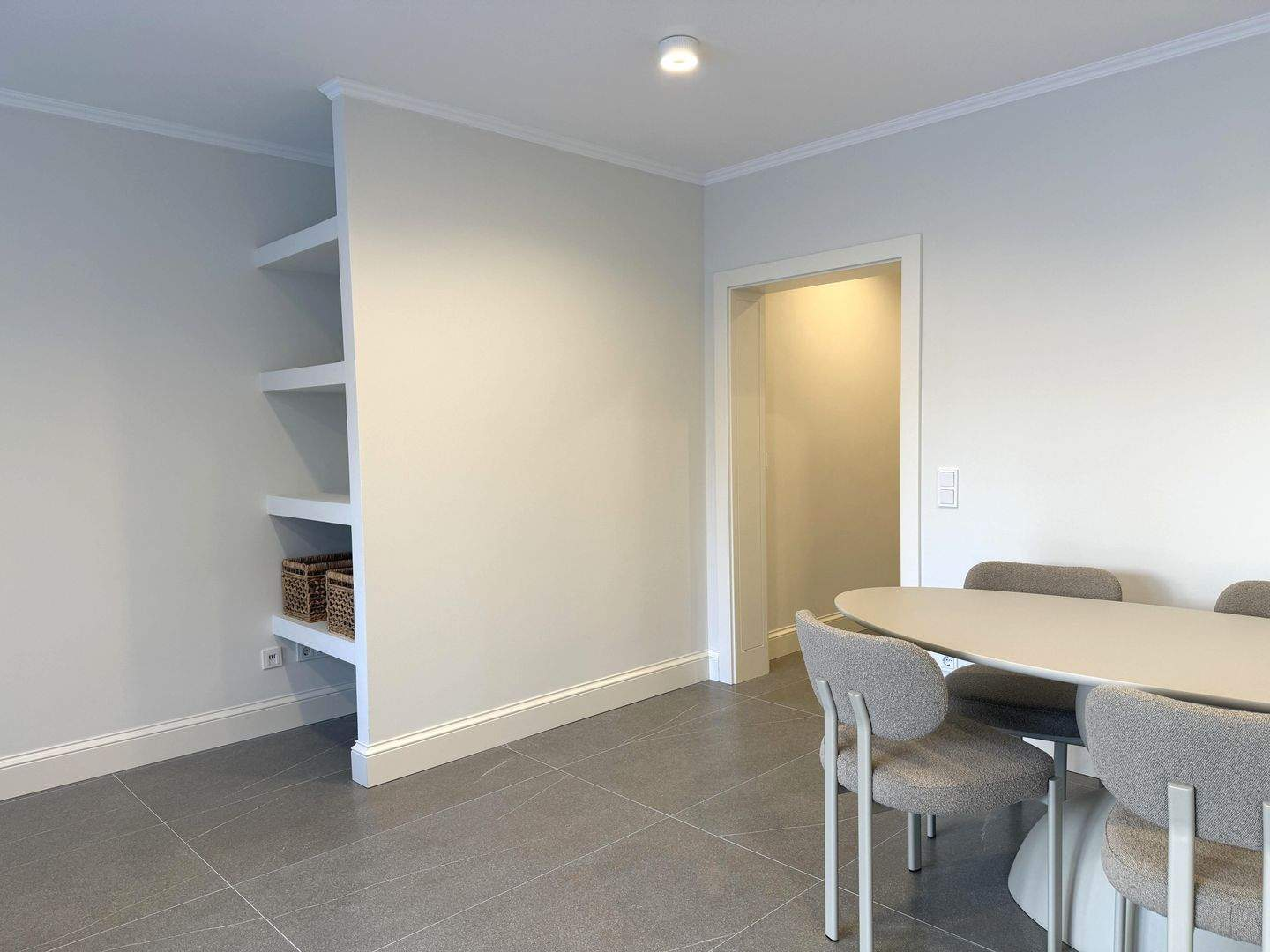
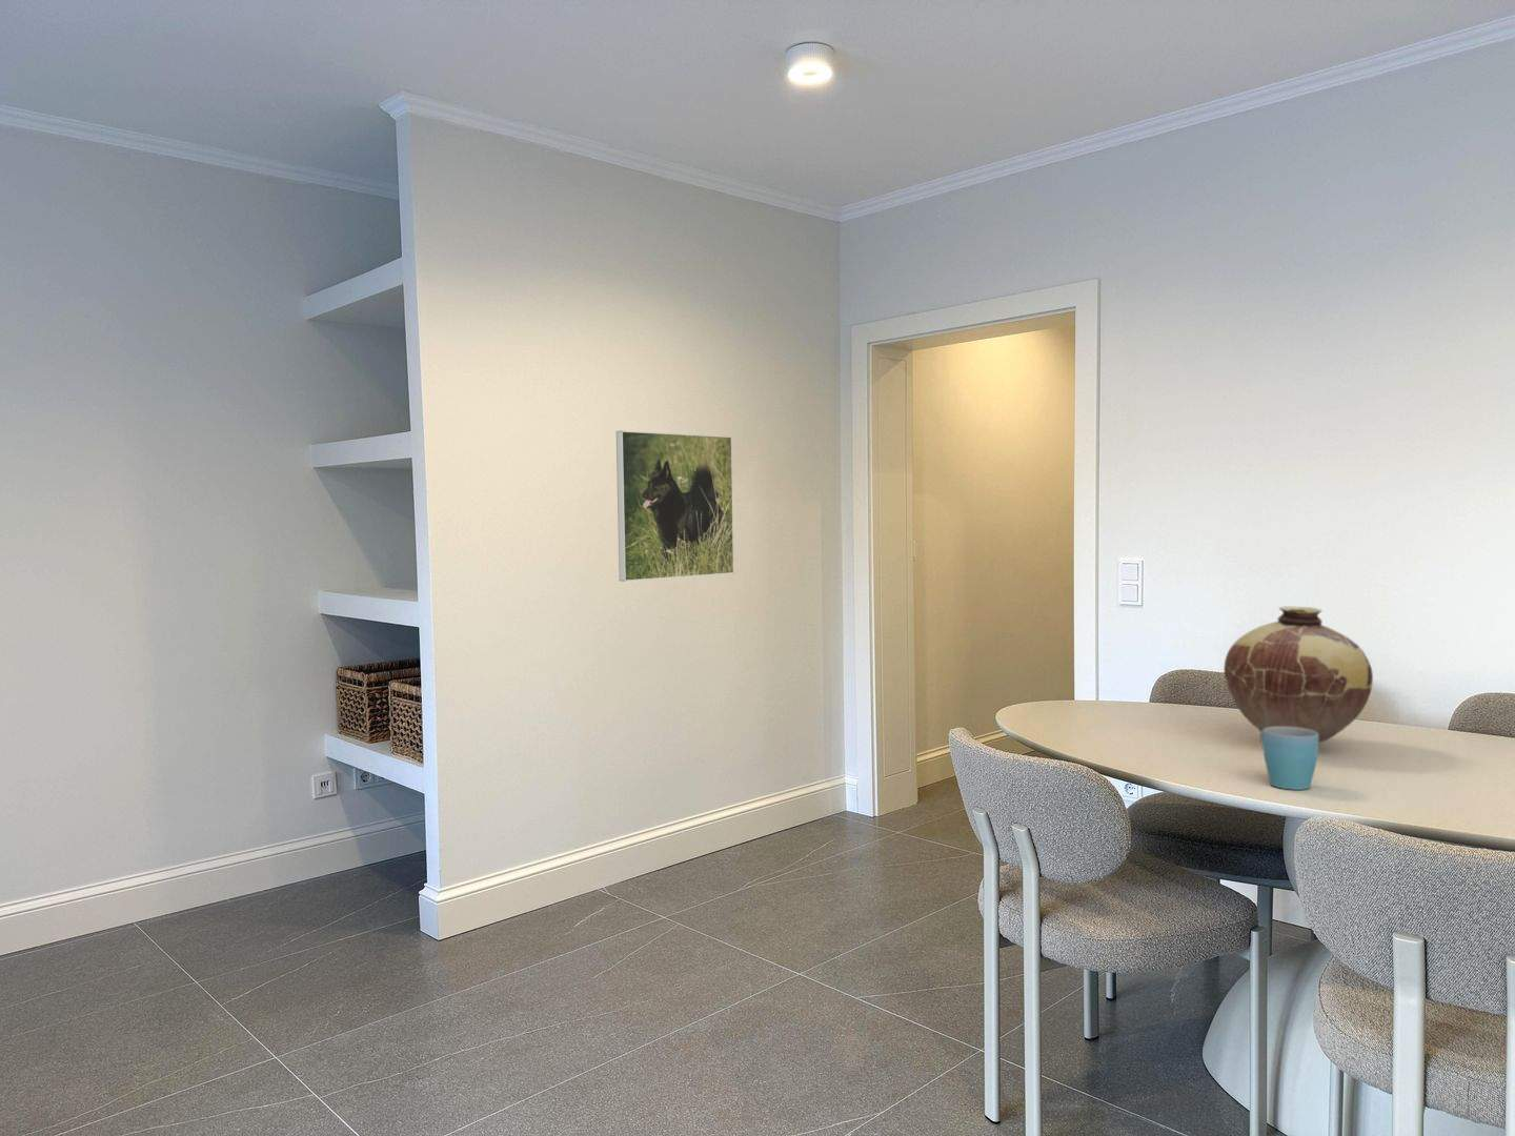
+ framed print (678, 505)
+ mug (1282, 755)
+ vase (1297, 677)
